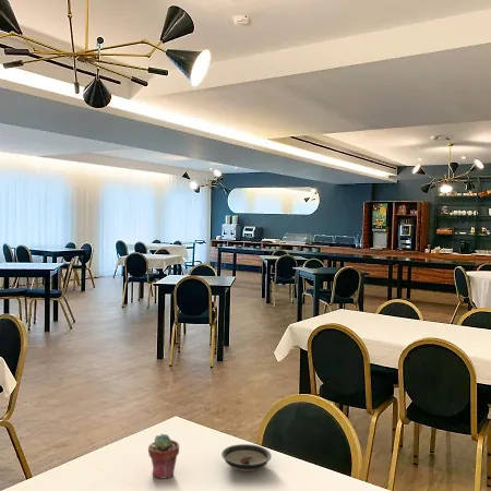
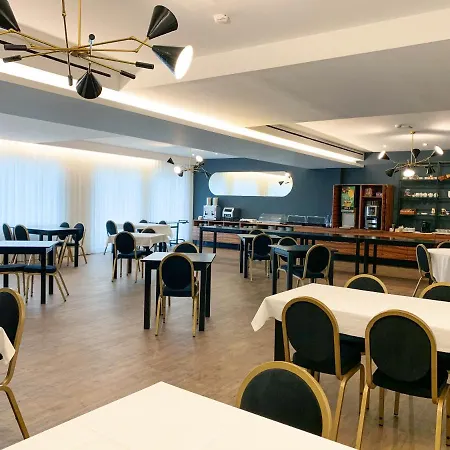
- saucer (246, 459)
- potted succulent (164, 454)
